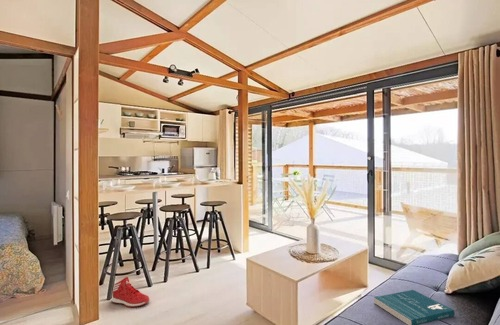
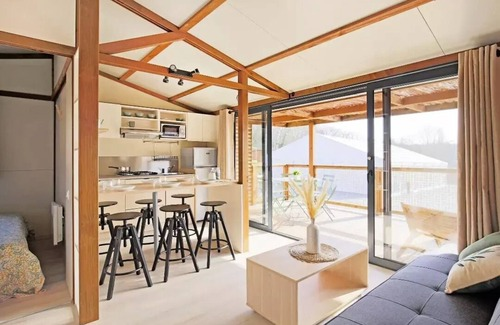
- sneaker (130, 290)
- book (412, 306)
